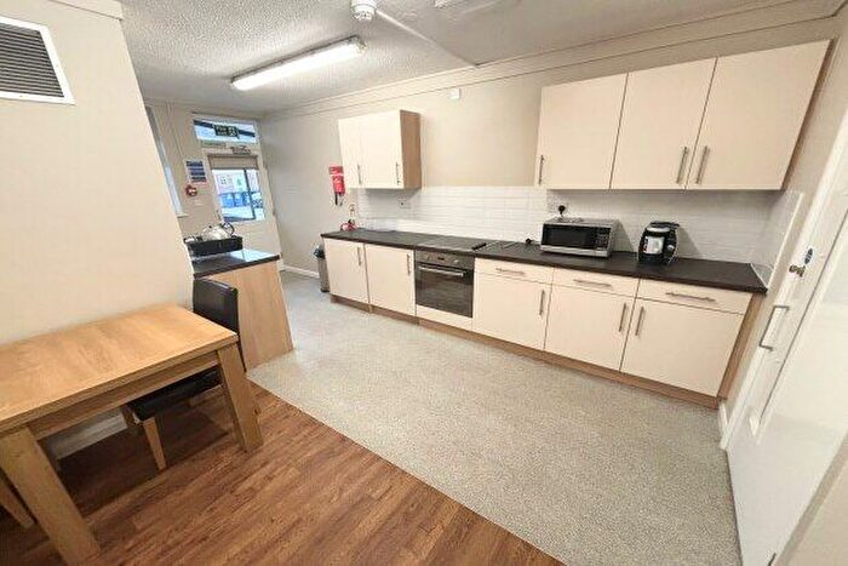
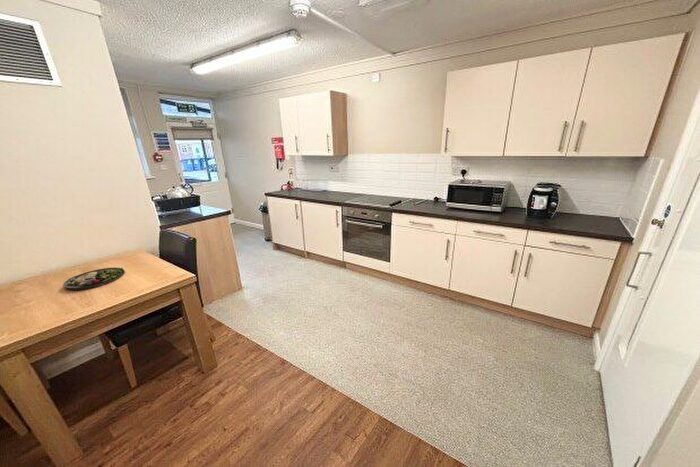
+ dinner plate (94, 274)
